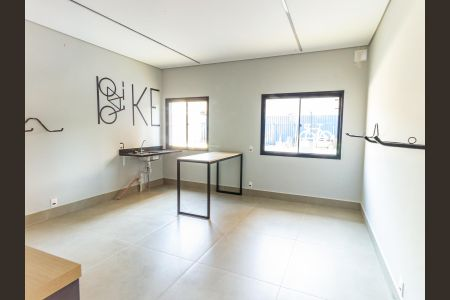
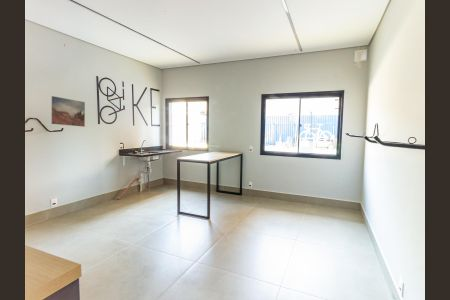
+ wall art (69, 112)
